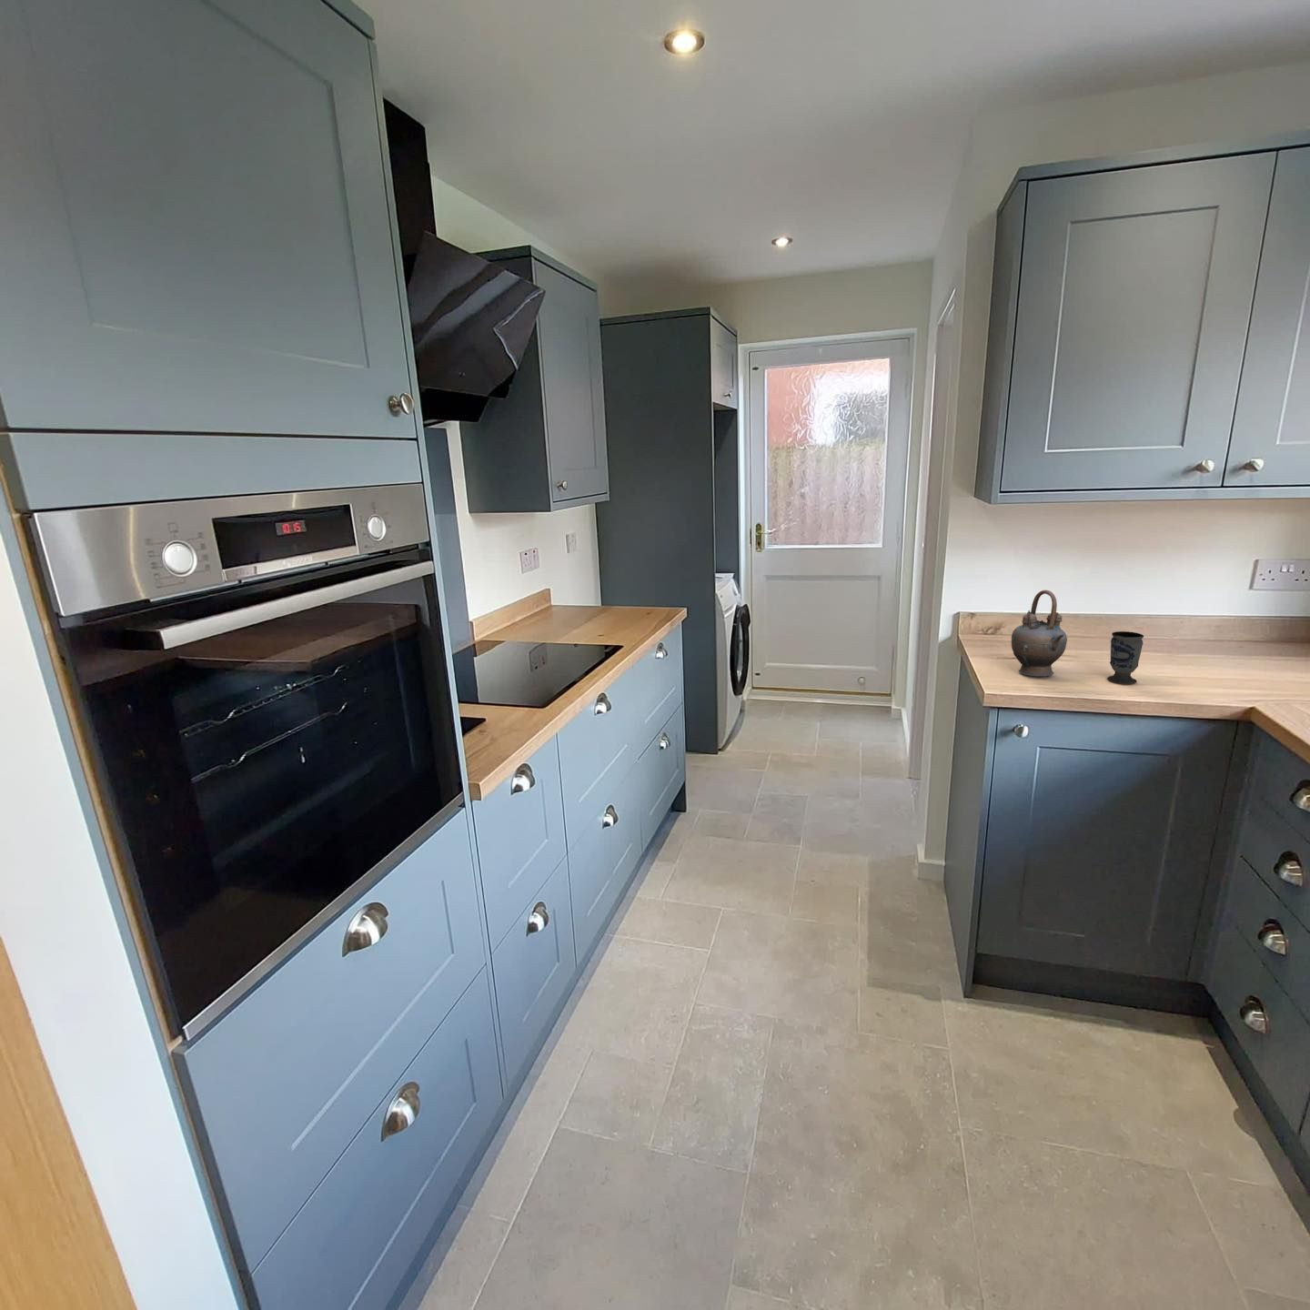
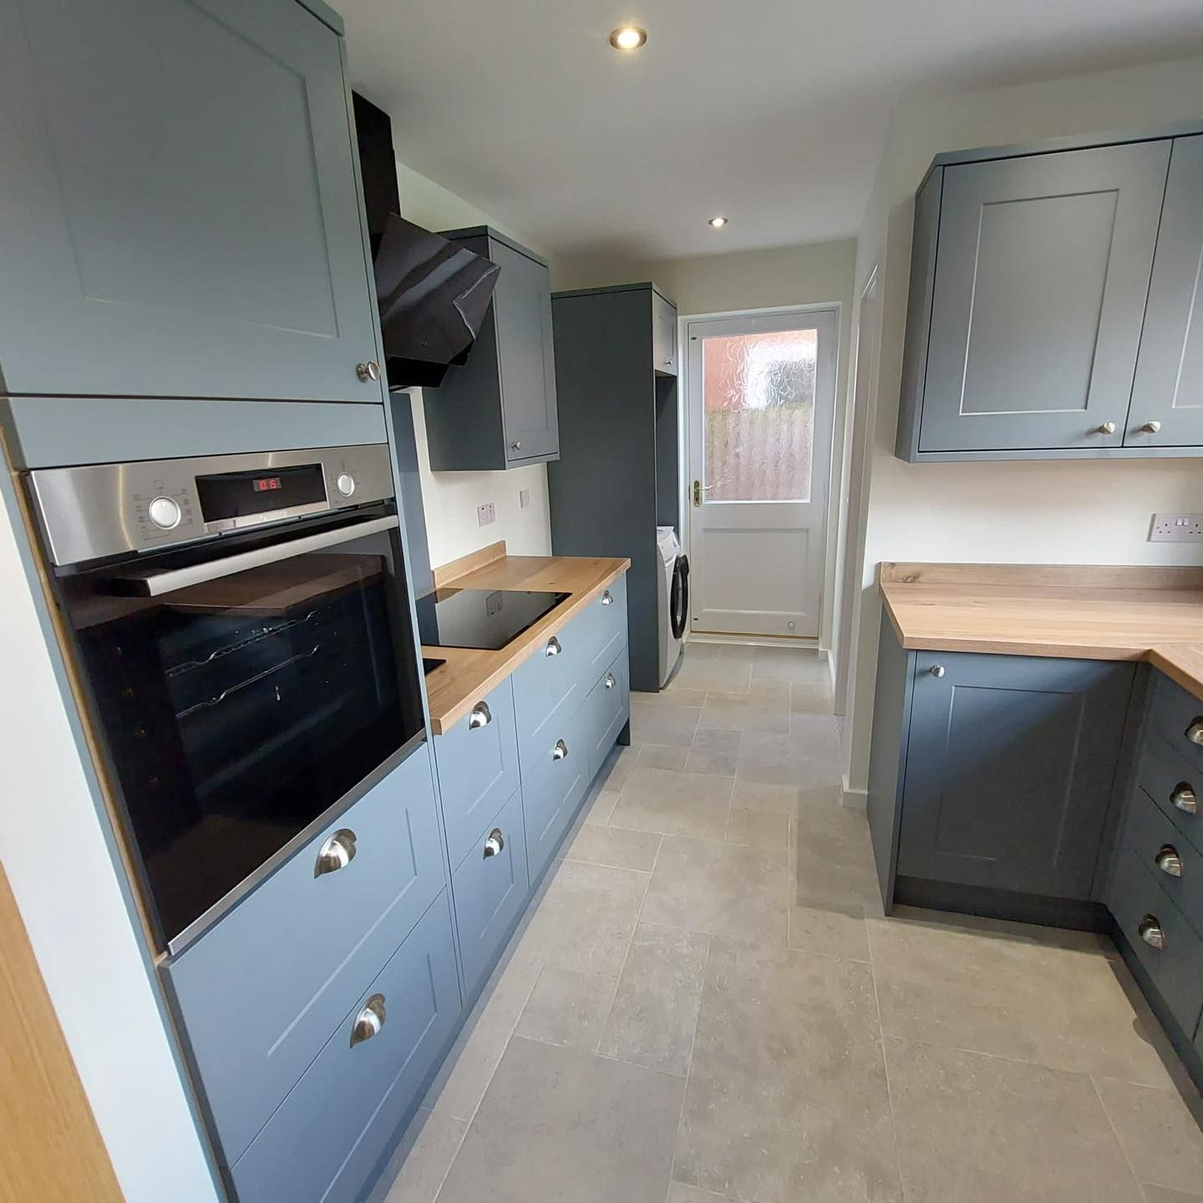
- teapot (1042, 633)
- cup (1124, 657)
